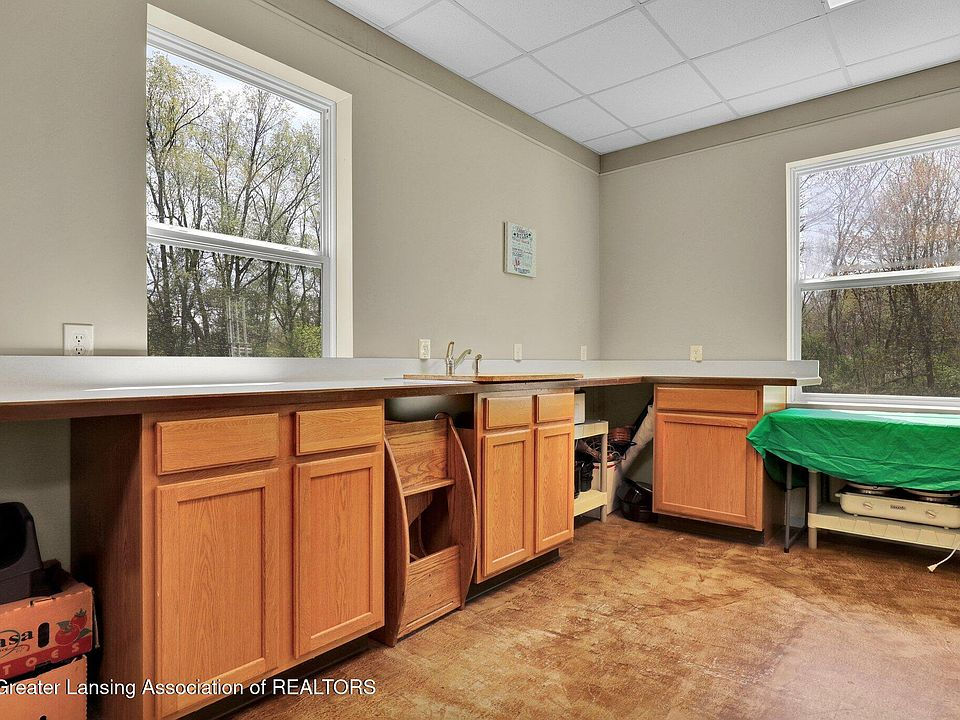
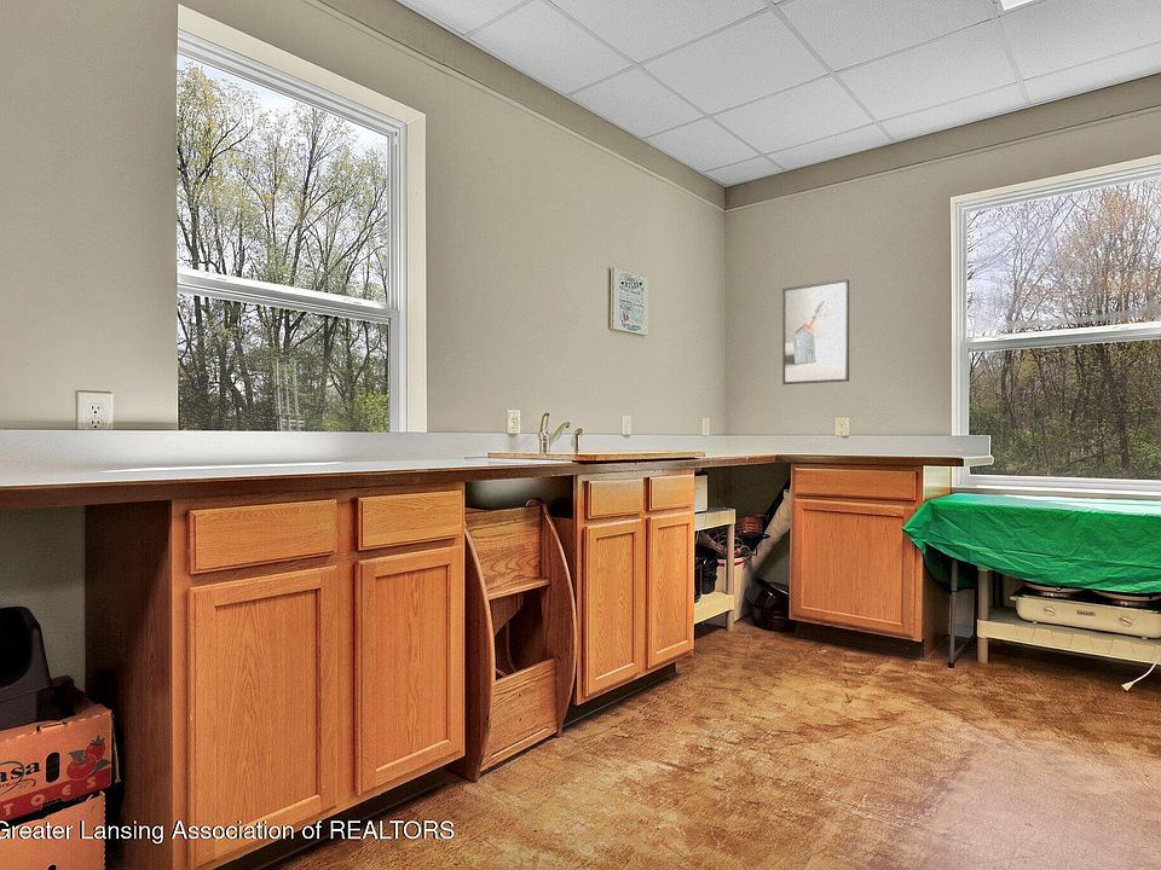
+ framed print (814, 334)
